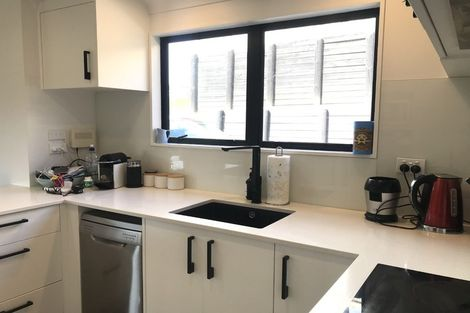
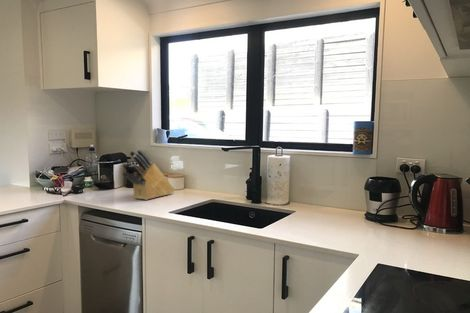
+ knife block (149, 172)
